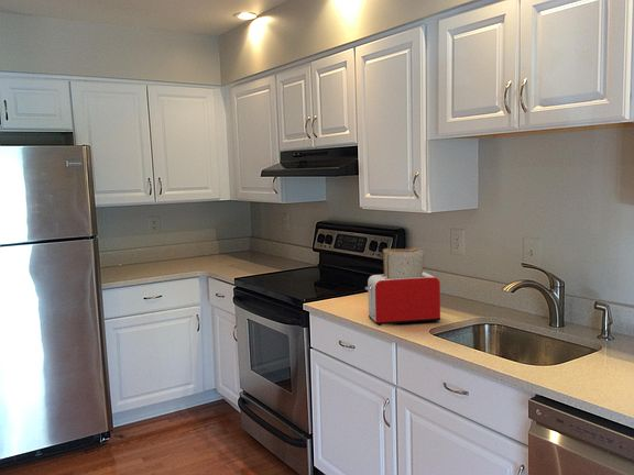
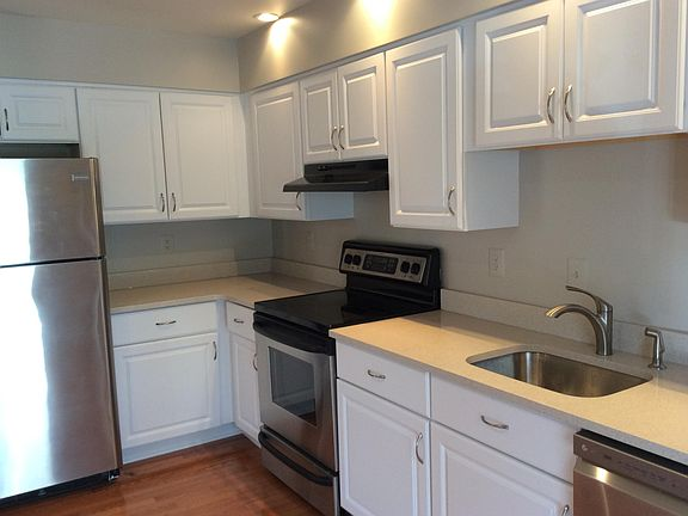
- toaster (400, 284)
